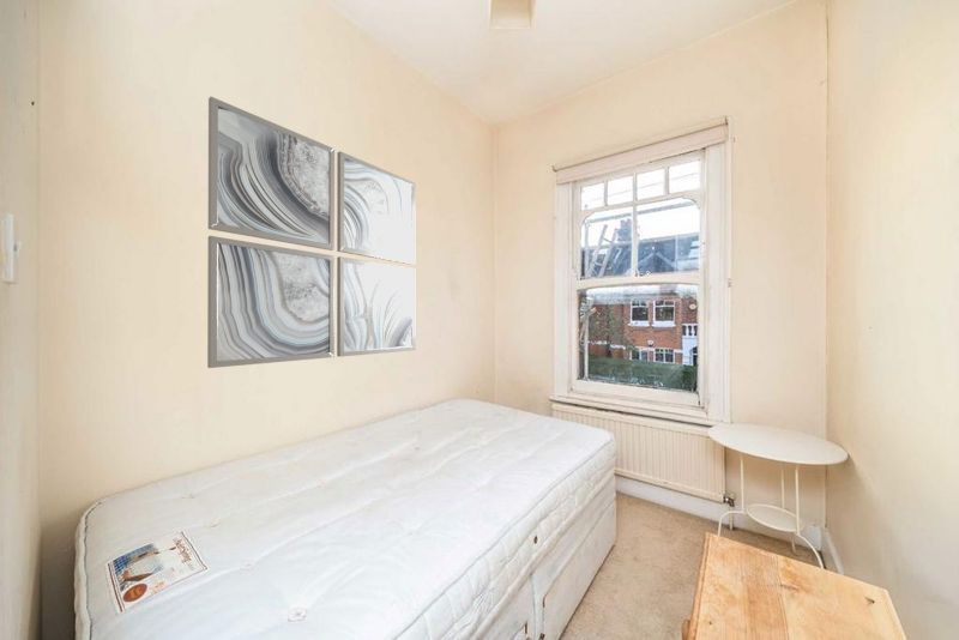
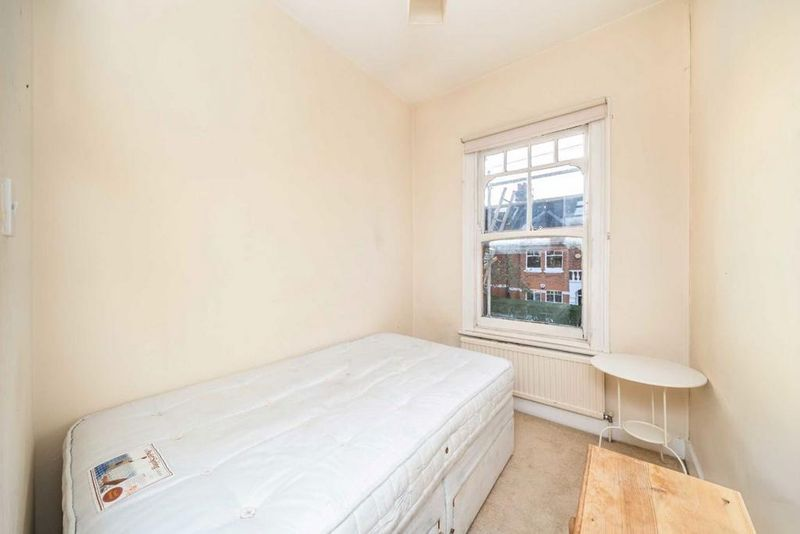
- wall art (337, 250)
